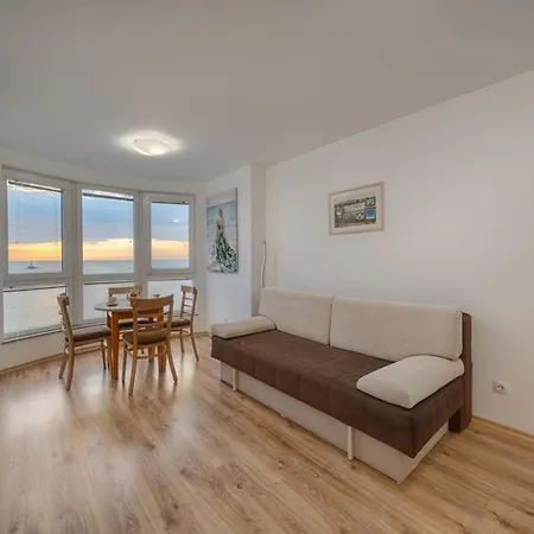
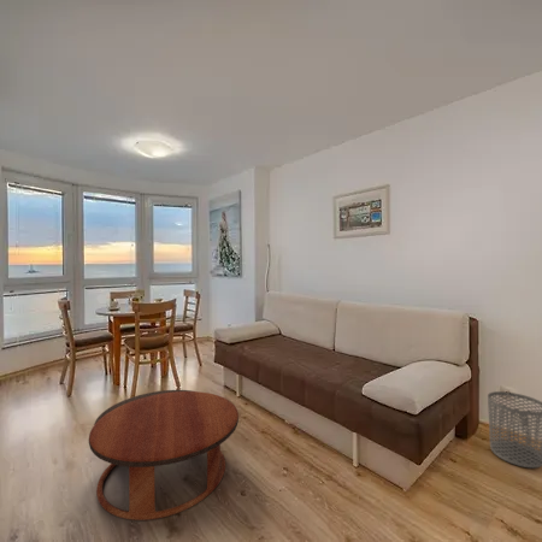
+ coffee table (165, 443)
+ waste bin (516, 429)
